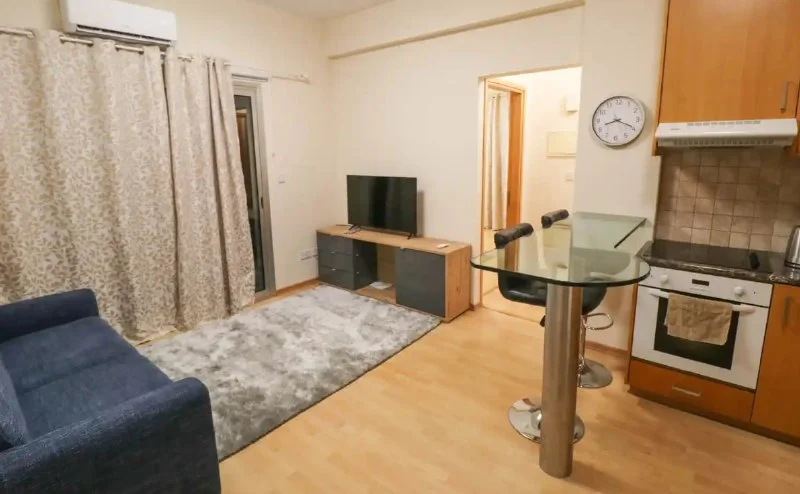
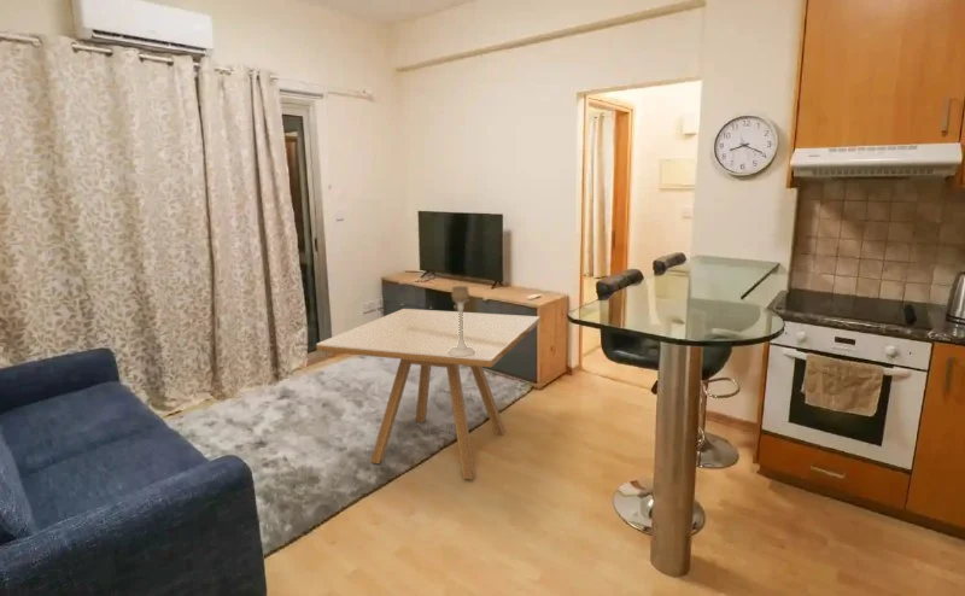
+ dining table (450, 388)
+ candle holder (461, 320)
